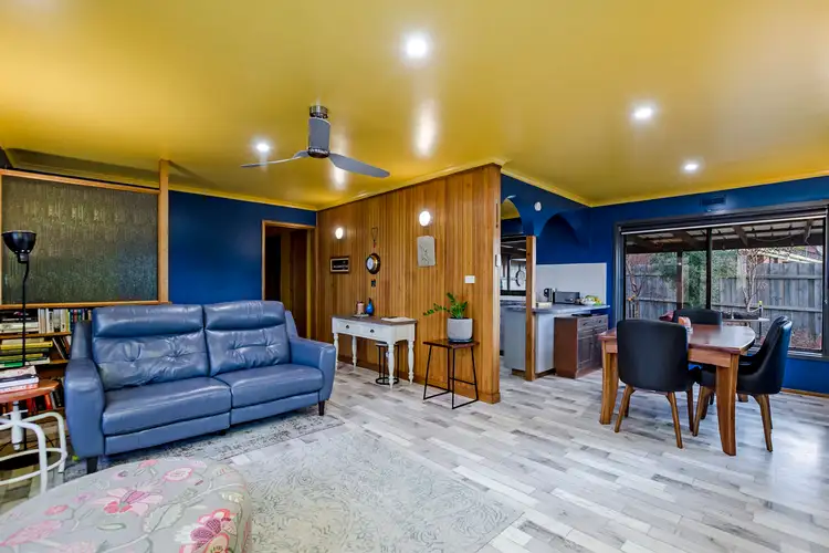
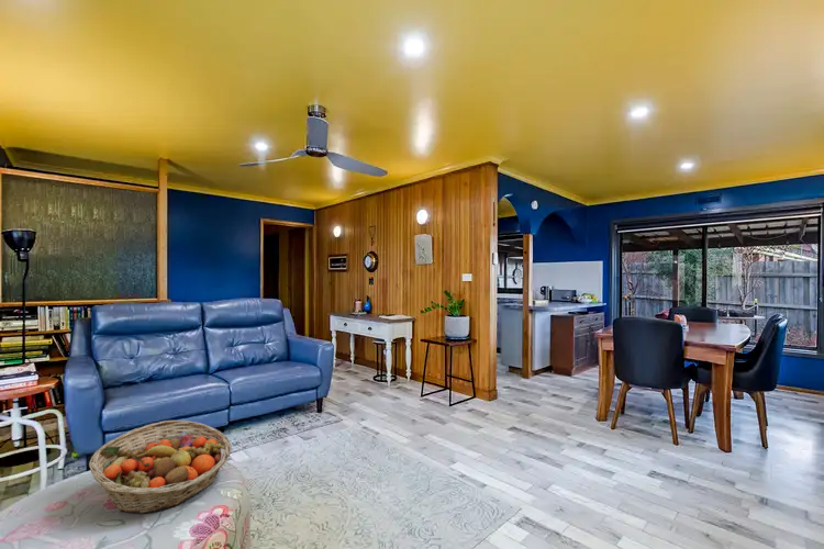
+ fruit basket (166, 461)
